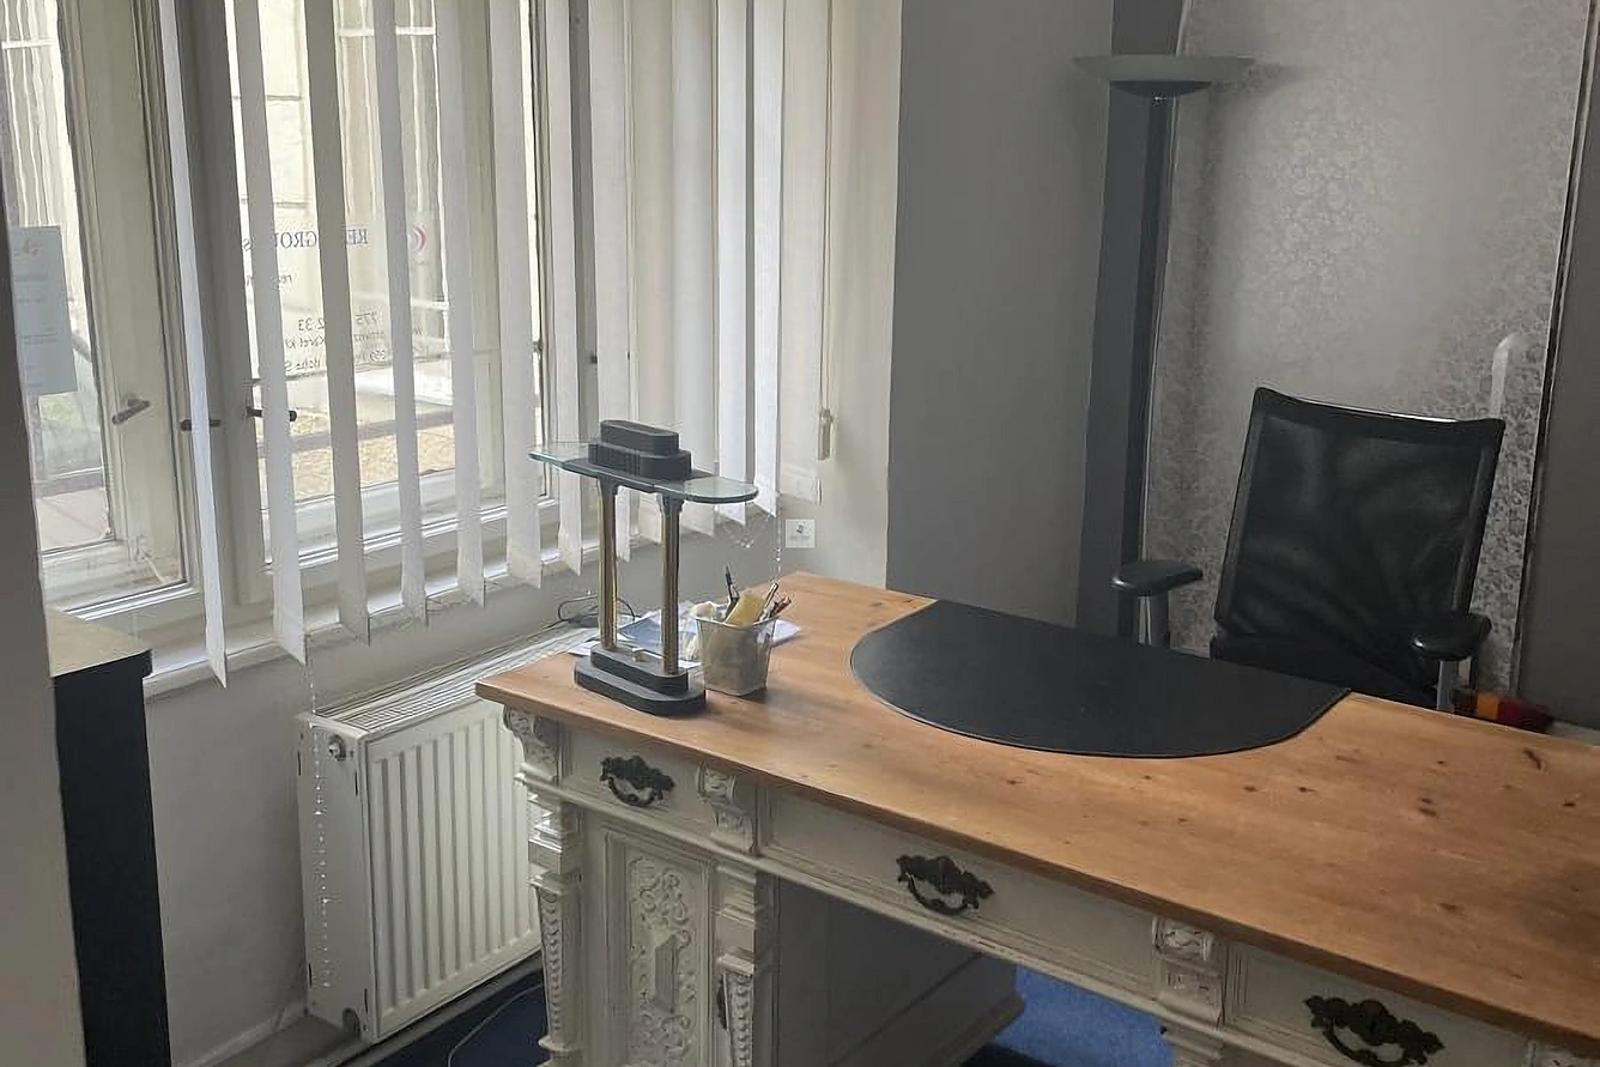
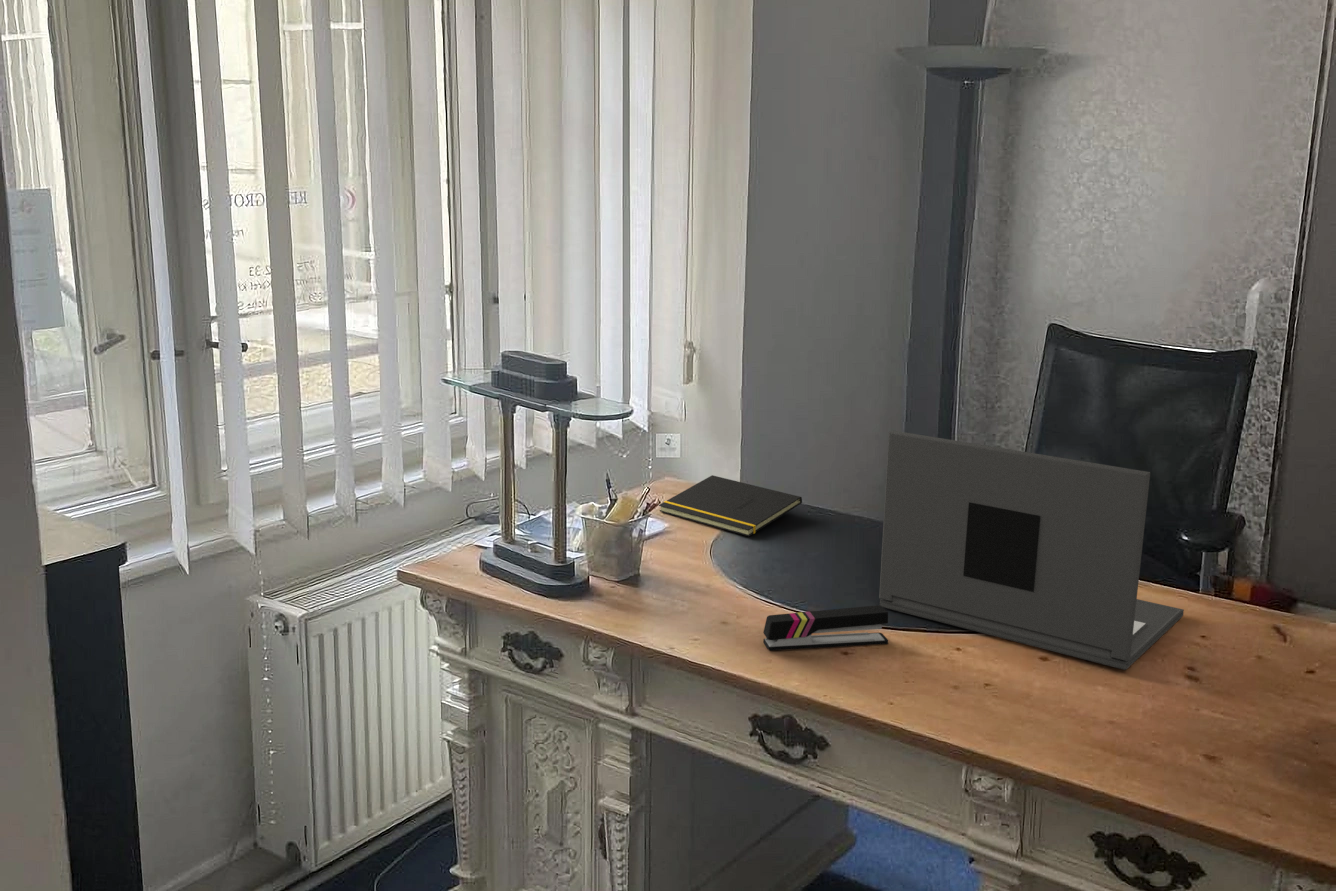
+ laptop (1037, 525)
+ stapler (826, 627)
+ notepad (729, 504)
